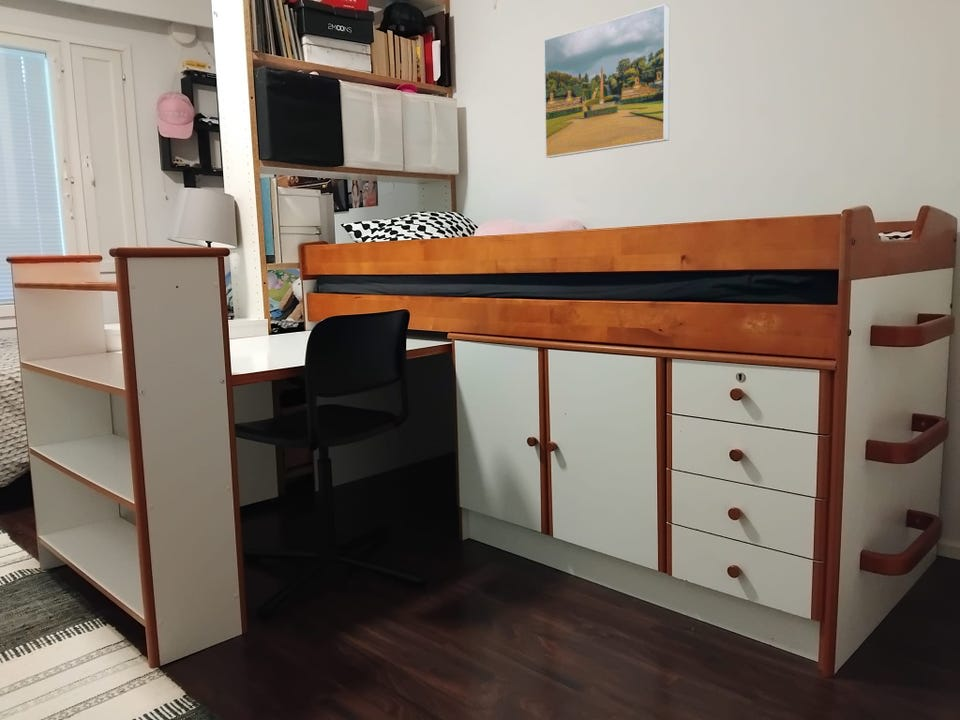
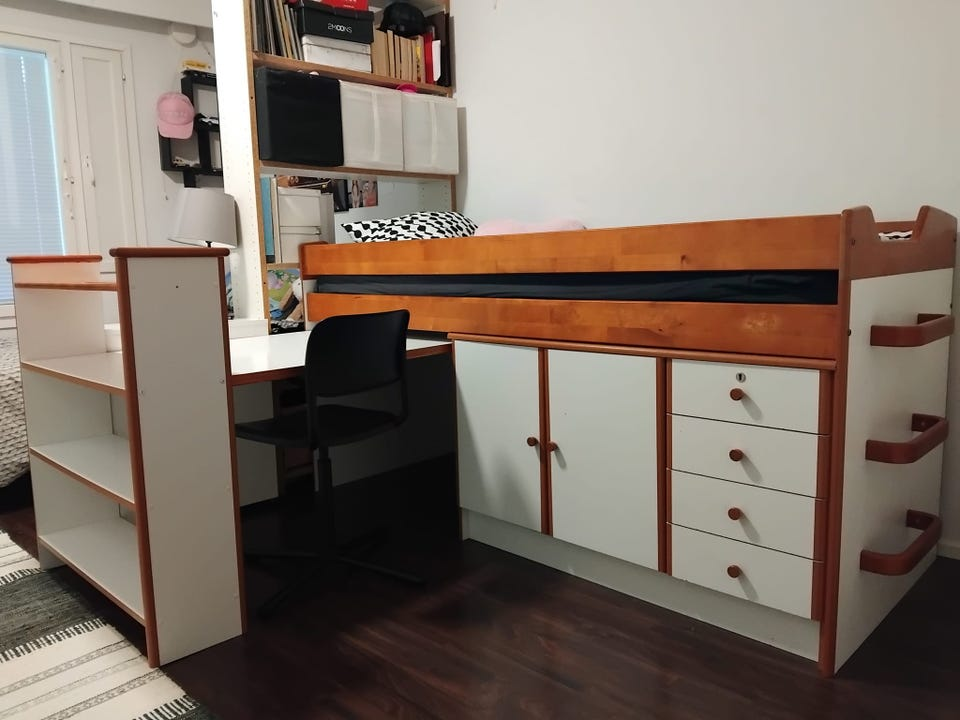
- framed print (602, 87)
